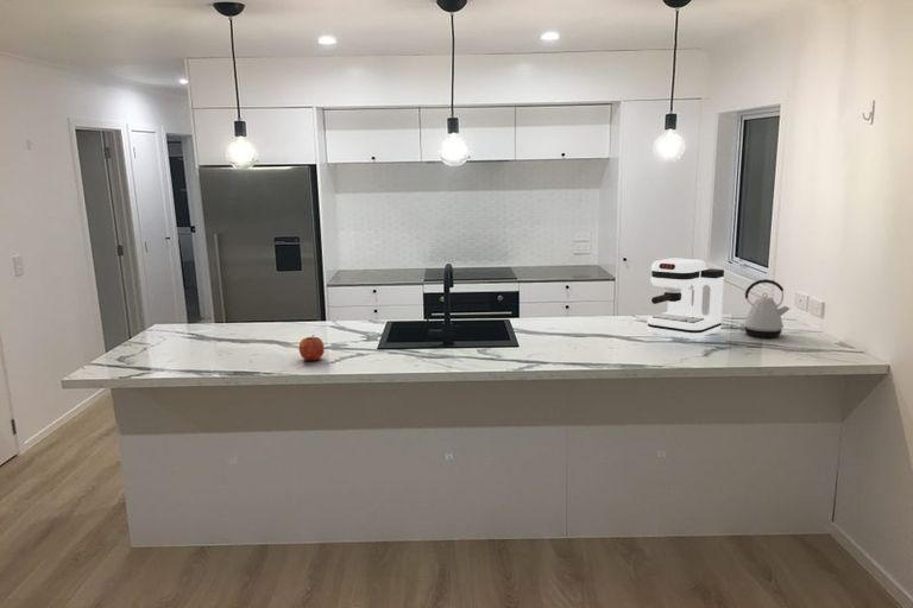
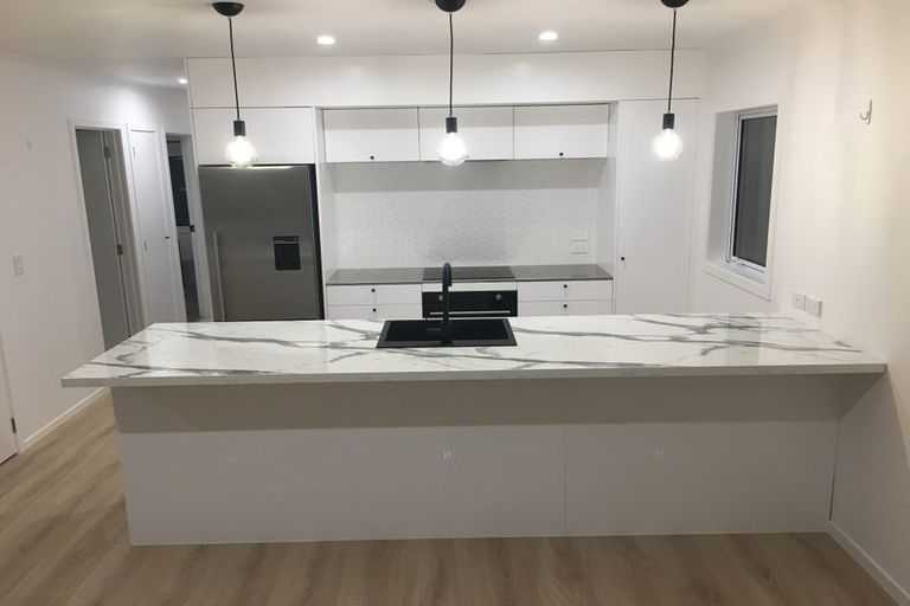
- coffee maker (682, 297)
- fruit (310, 347)
- kettle (766, 306)
